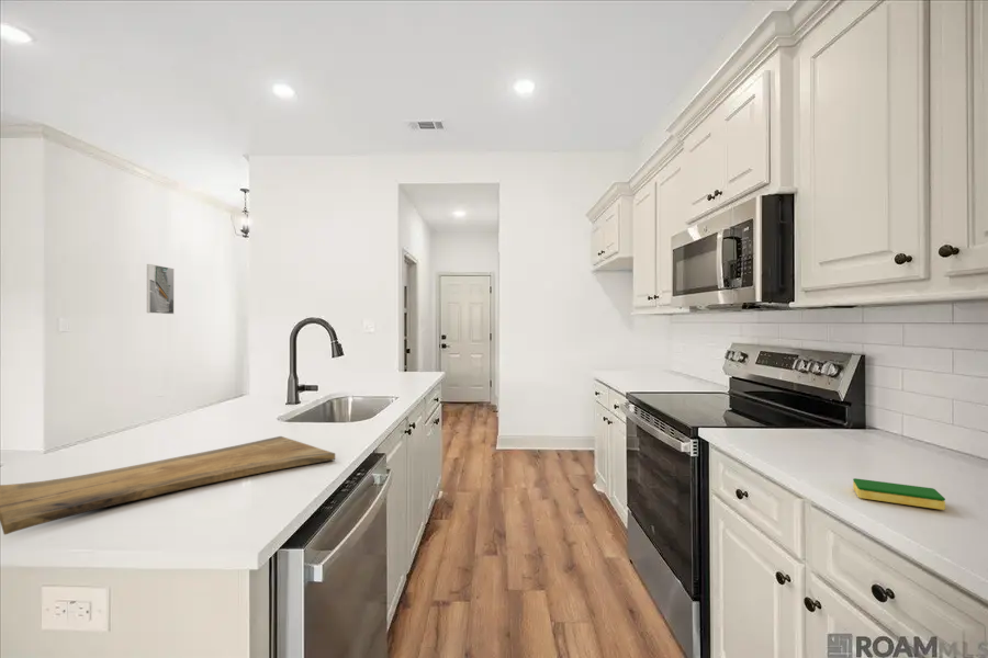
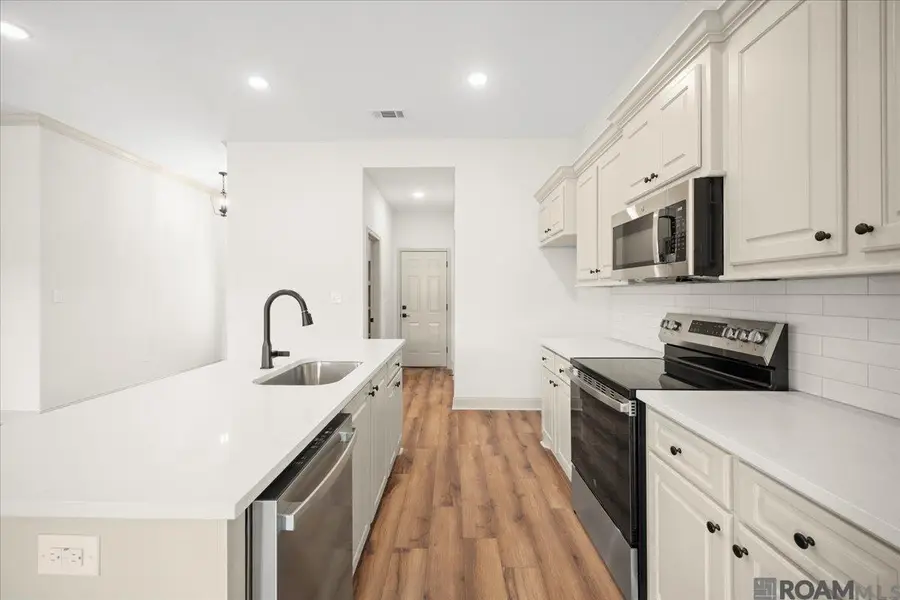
- dish sponge (896, 492)
- cutting board (183, 470)
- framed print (160, 290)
